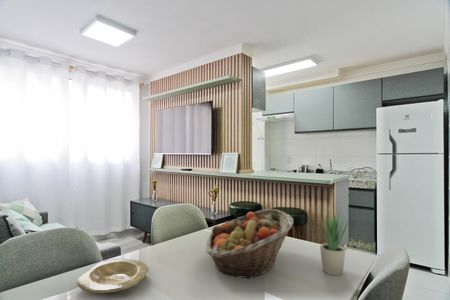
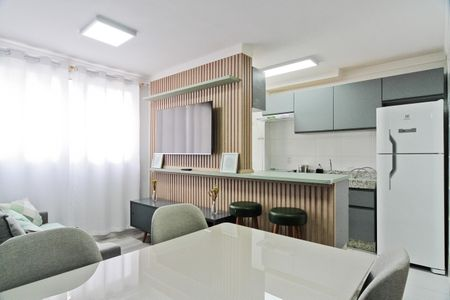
- fruit basket (248, 237)
- plate (115, 277)
- potted plant (334, 238)
